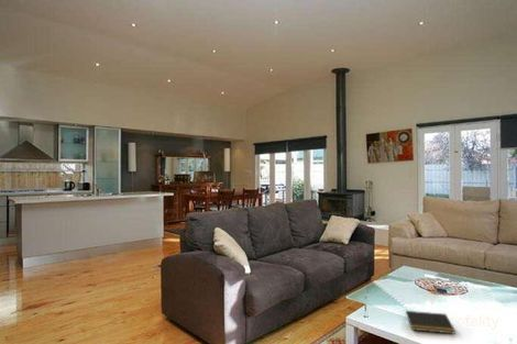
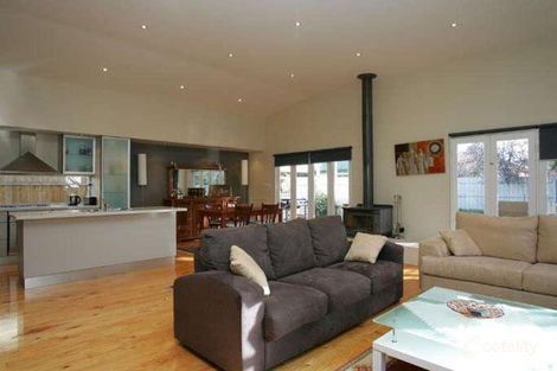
- notepad (429, 321)
